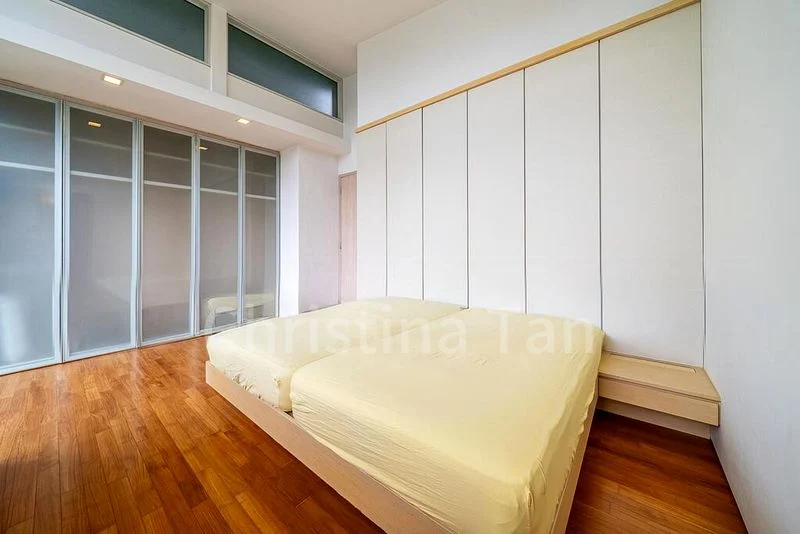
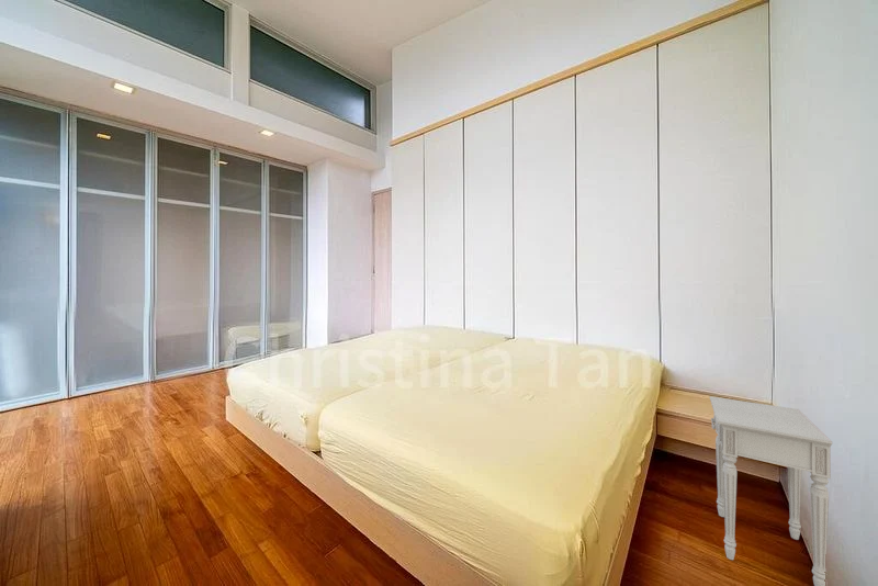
+ nightstand (764, 461)
